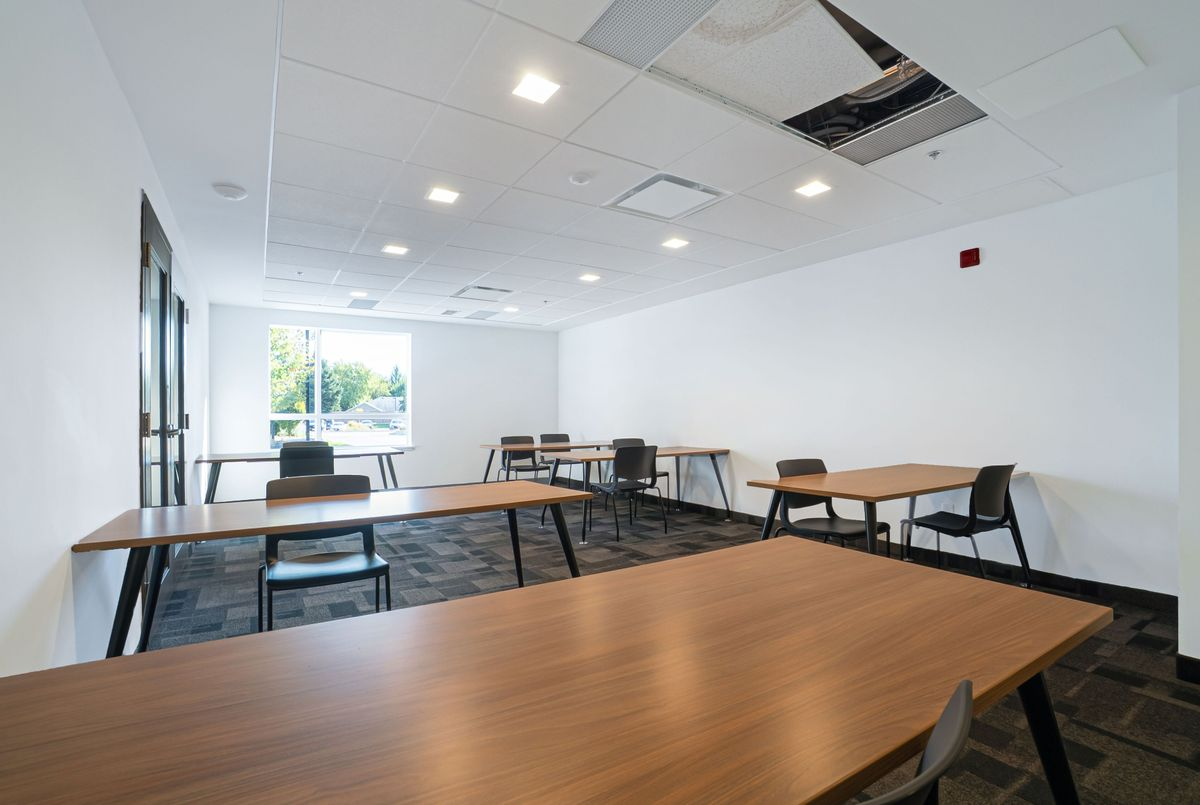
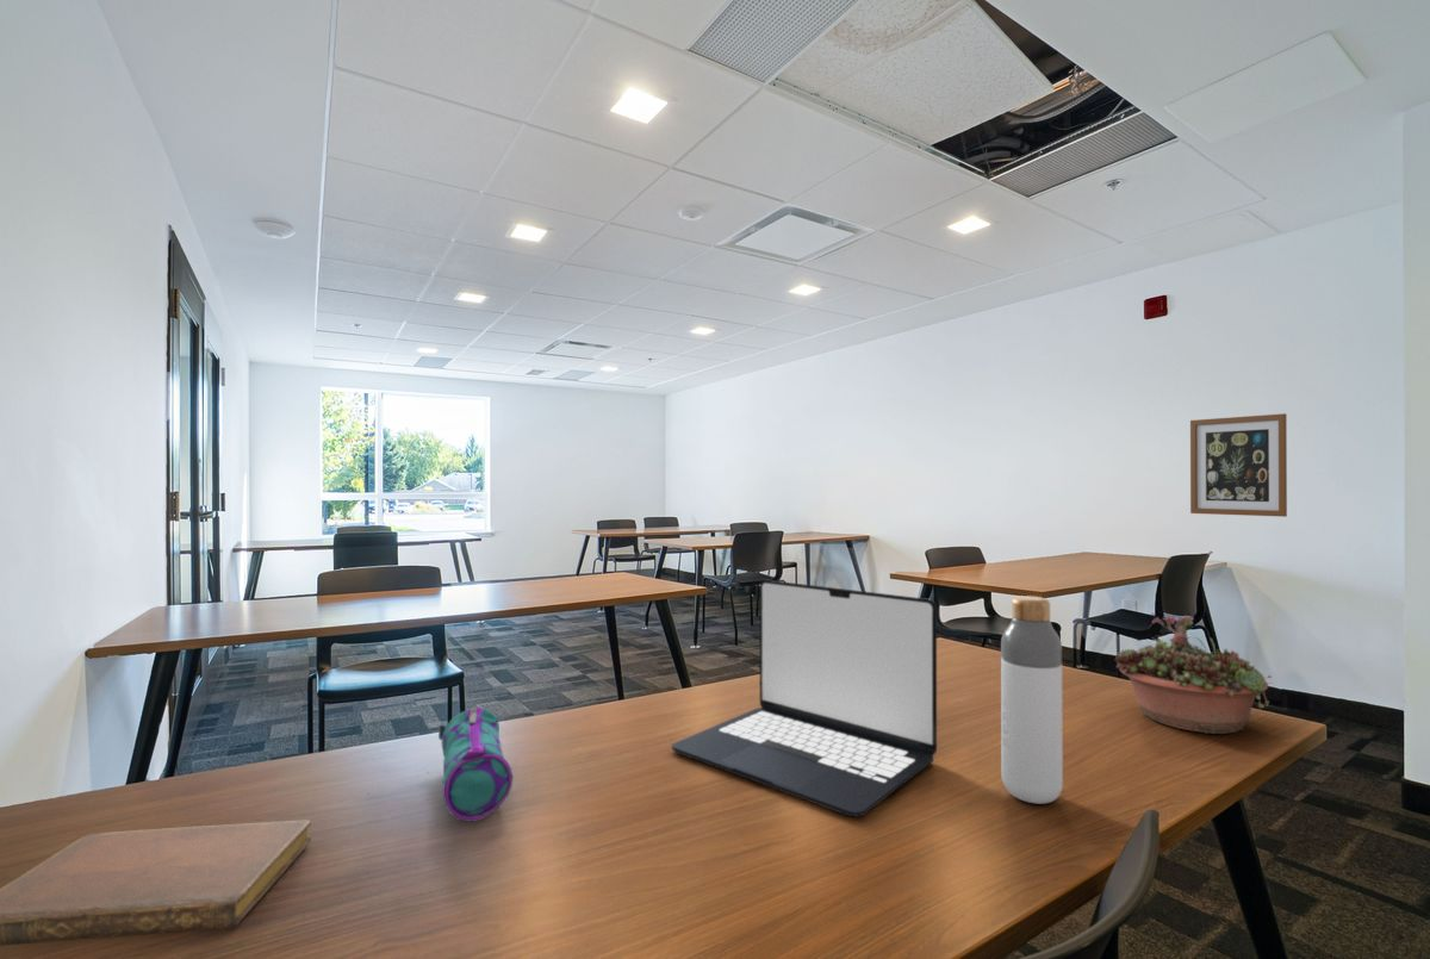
+ laptop (800, 677)
+ pencil case (473, 758)
+ notebook (153, 877)
+ wall art (1236, 466)
+ succulent planter (1195, 670)
+ bottle (1031, 697)
